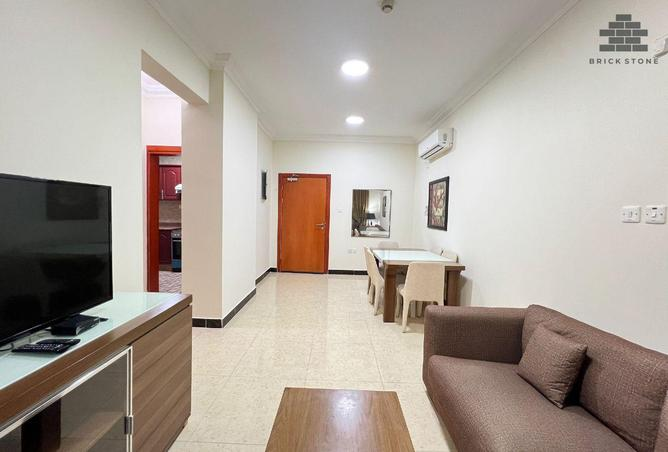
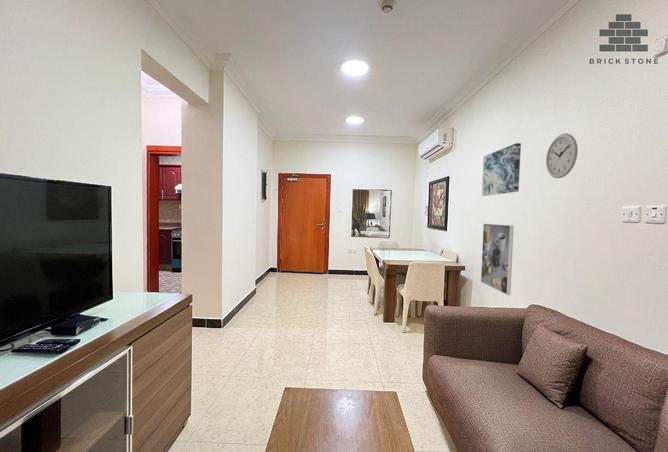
+ wall clock (559, 156)
+ wall art (499, 172)
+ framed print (495, 256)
